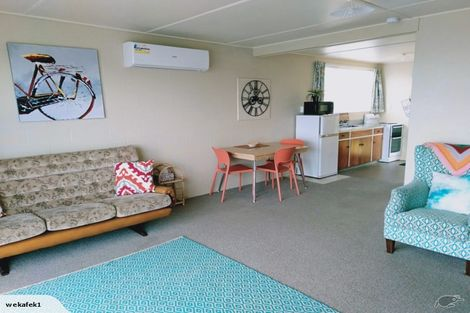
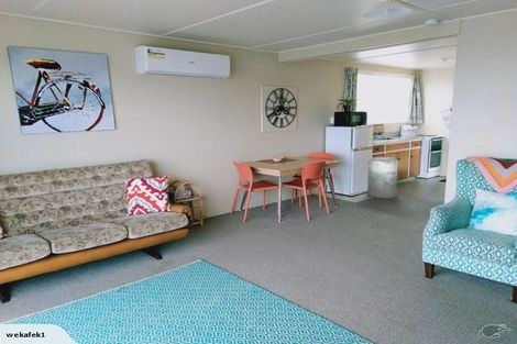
+ trash can (382, 177)
